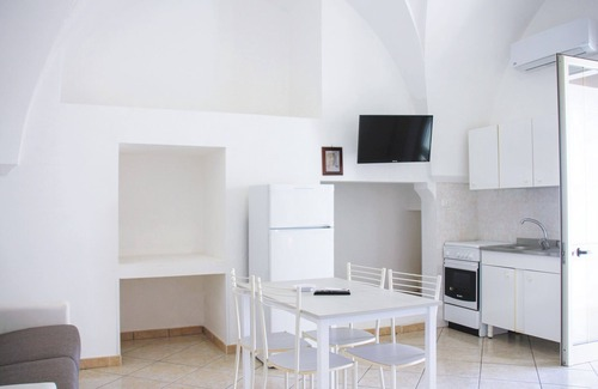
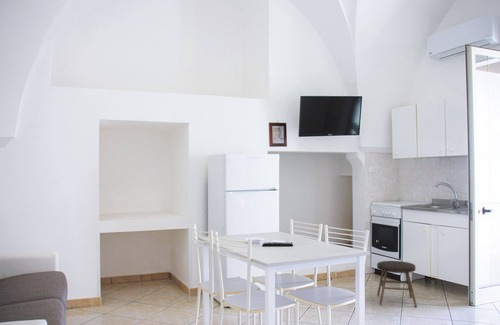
+ stool (396, 282)
